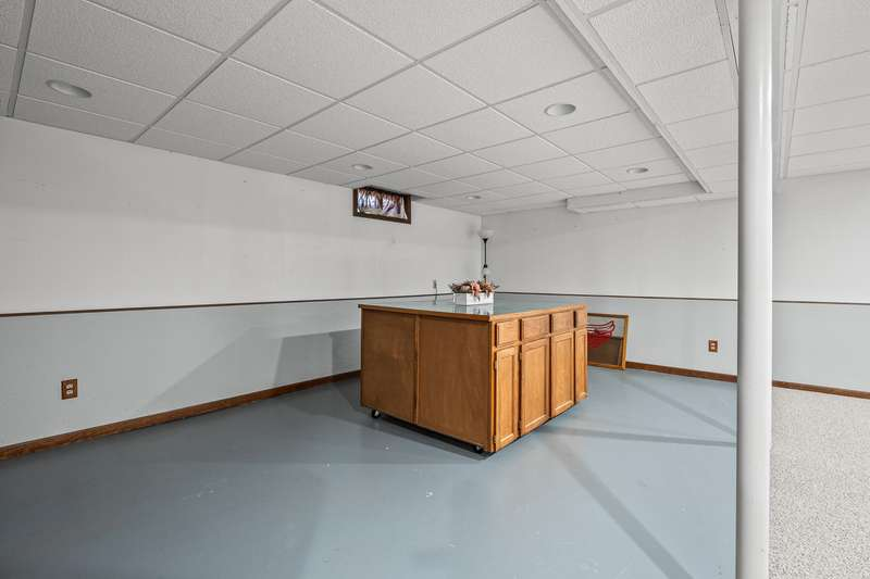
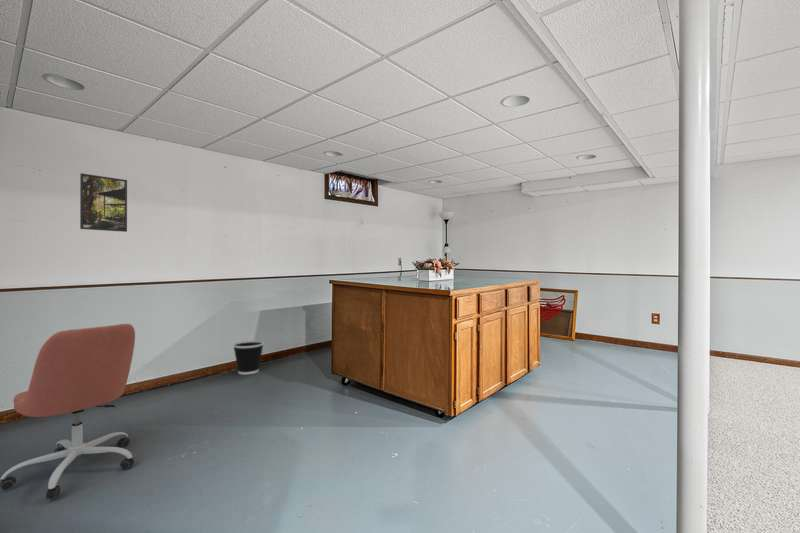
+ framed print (104, 203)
+ wastebasket (248, 357)
+ office chair (76, 395)
